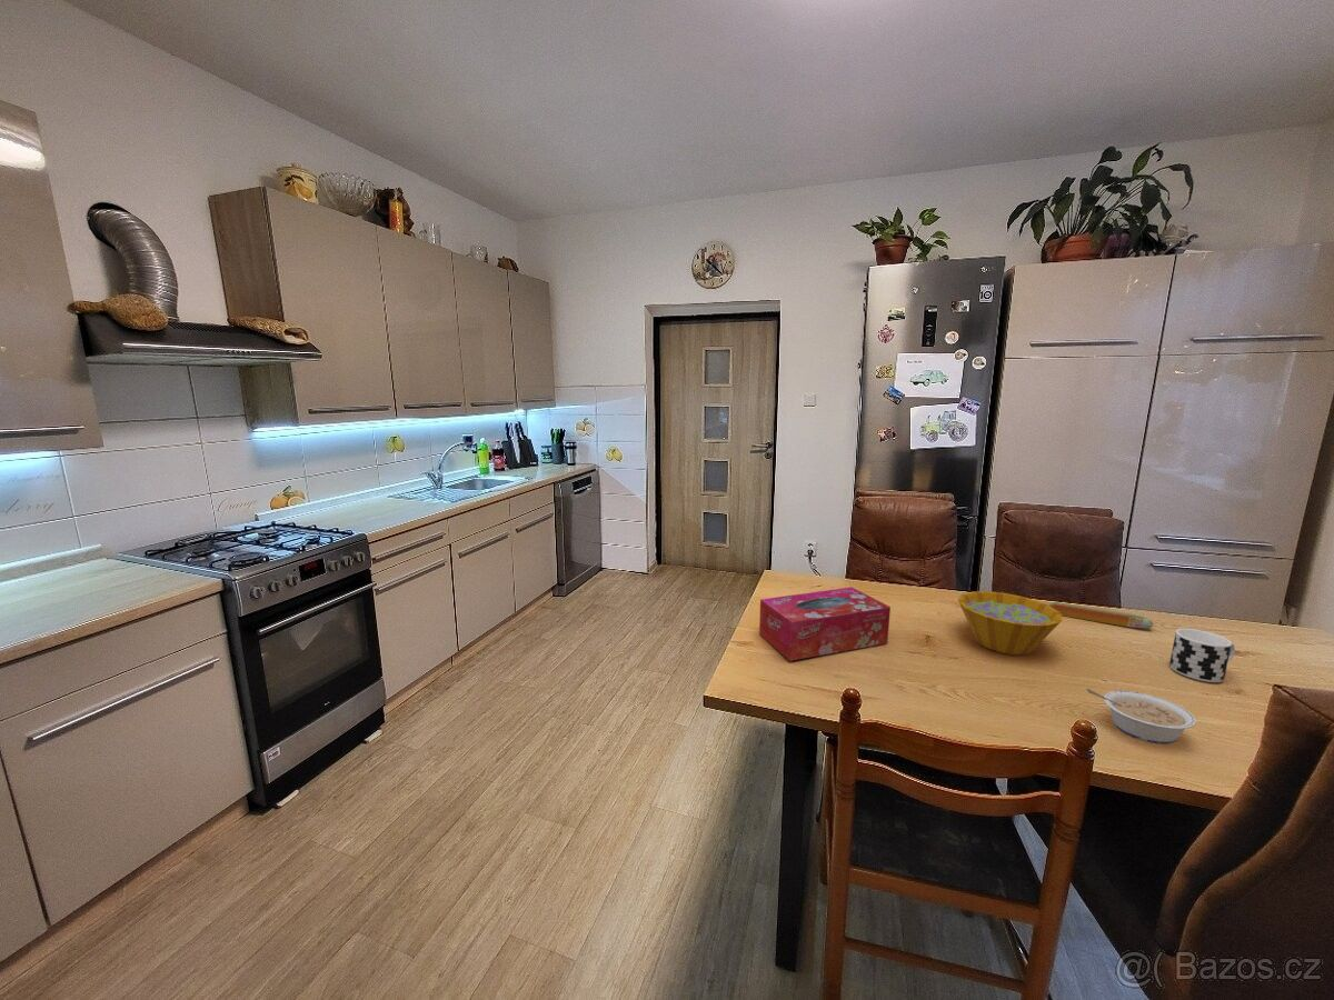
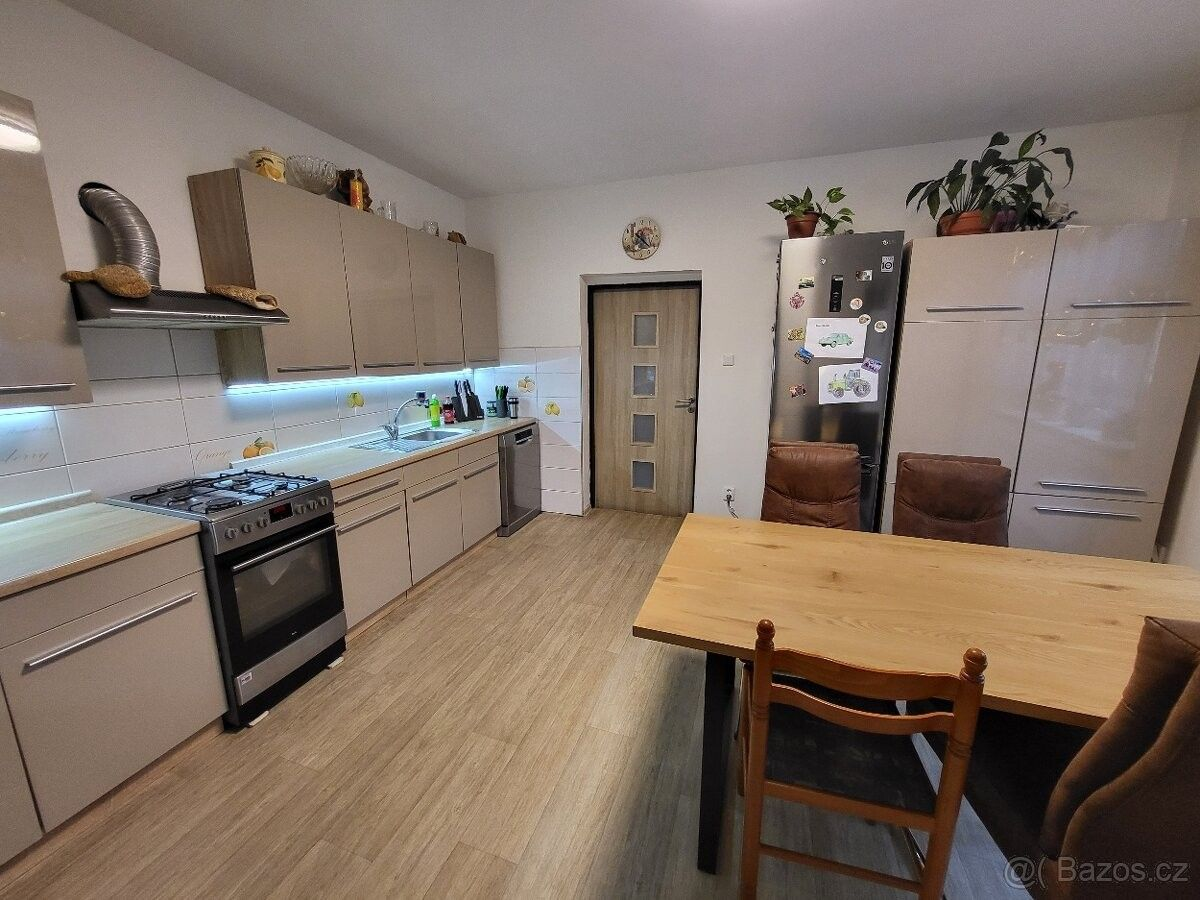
- legume (1143, 717)
- cup (1205, 654)
- candle (1094, 614)
- bowl (1005, 624)
- tissue box (823, 620)
